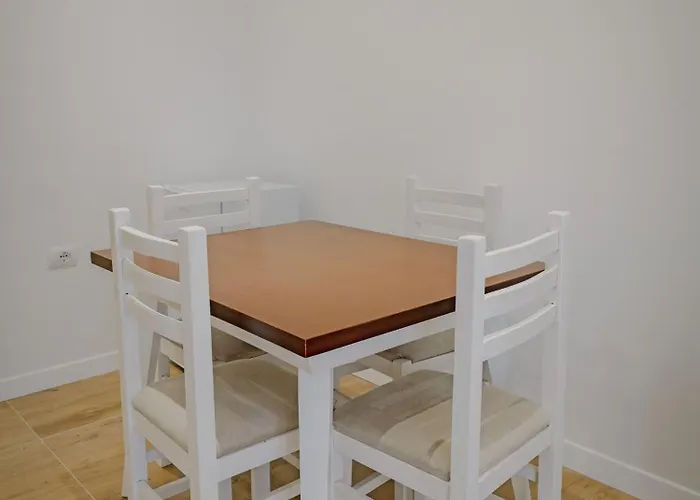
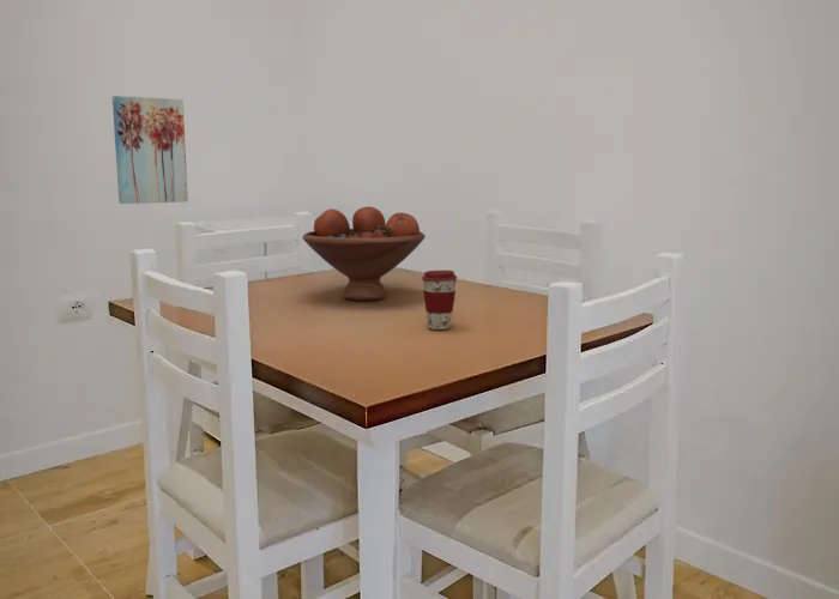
+ fruit bowl (363, 253)
+ wall art (151, 150)
+ coffee cup (439, 300)
